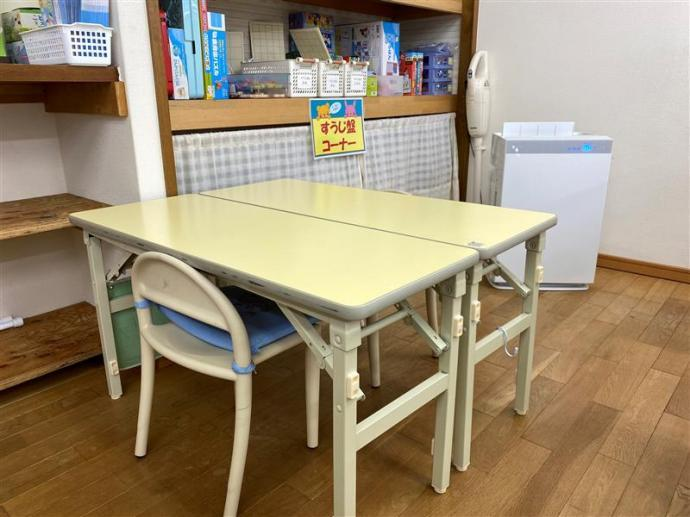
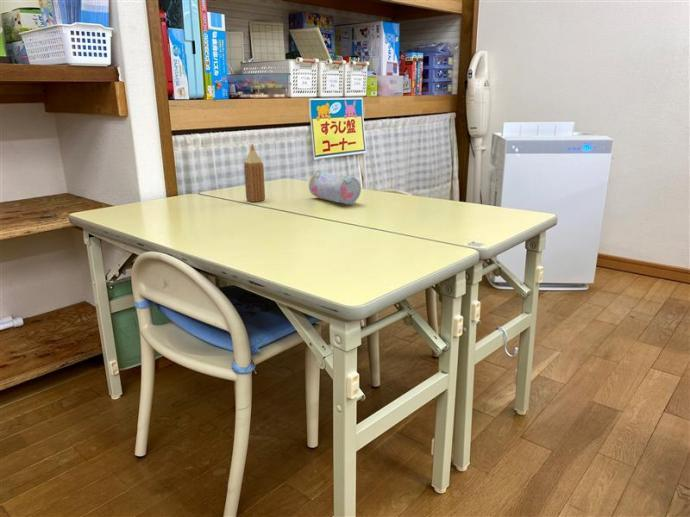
+ pencil (253, 171)
+ pencil case (334, 186)
